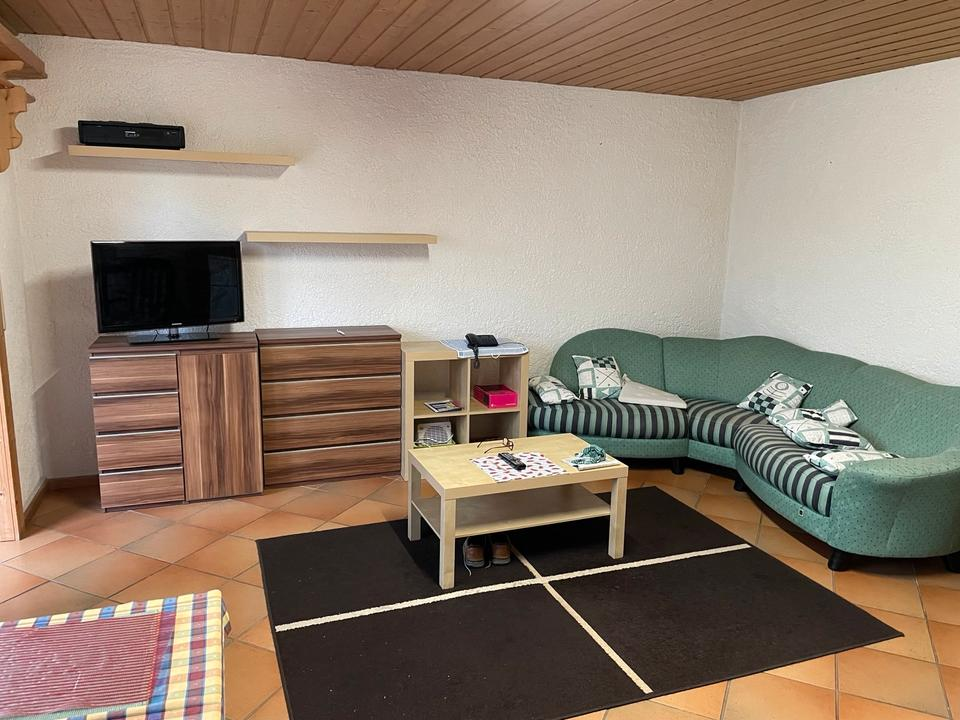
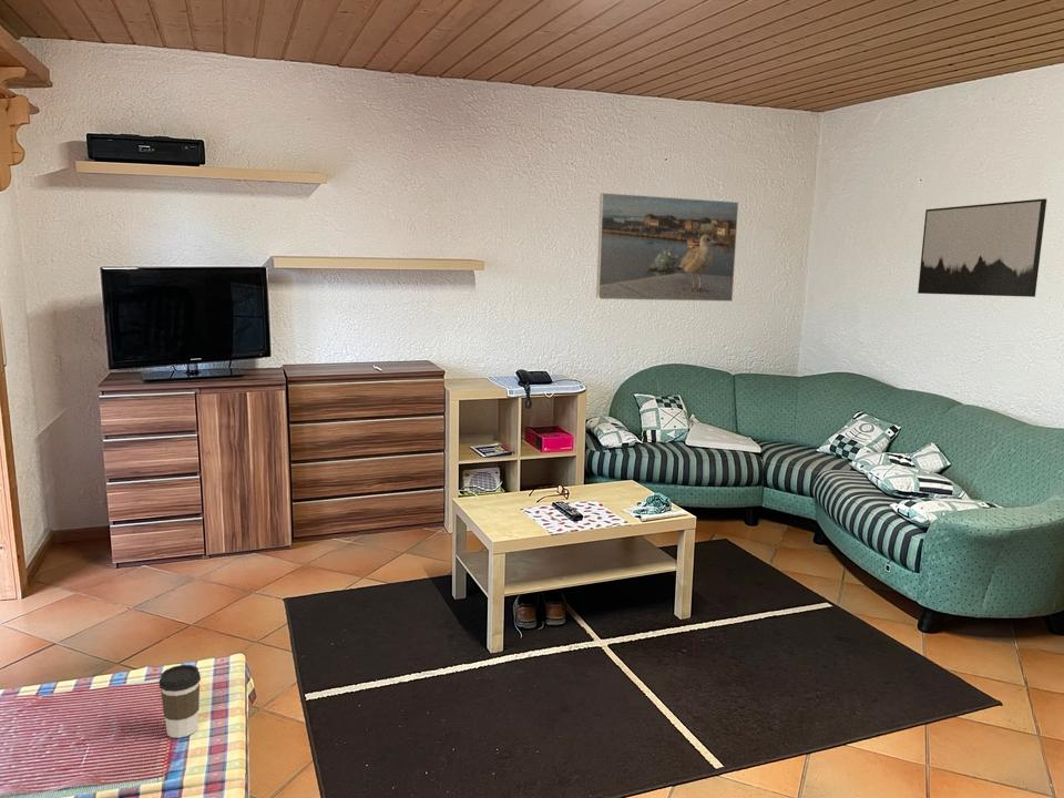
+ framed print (668, 249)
+ wall art (976, 249)
+ coffee cup (181, 702)
